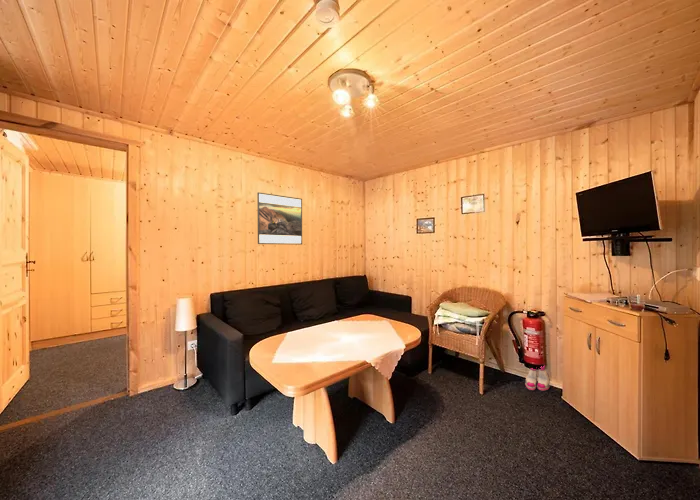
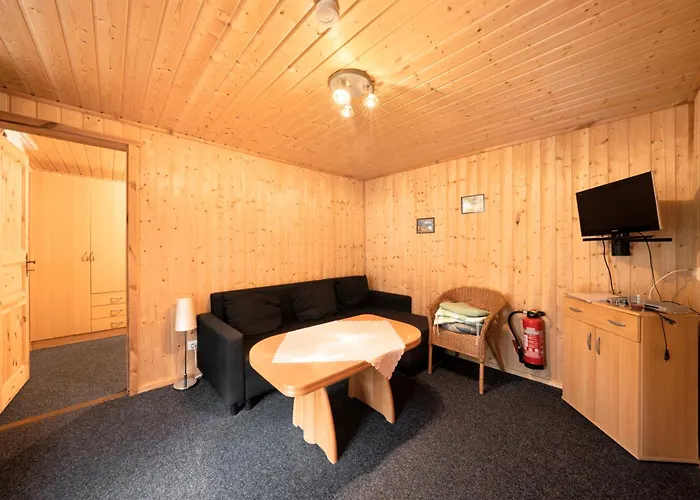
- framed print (281, 220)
- boots (536, 375)
